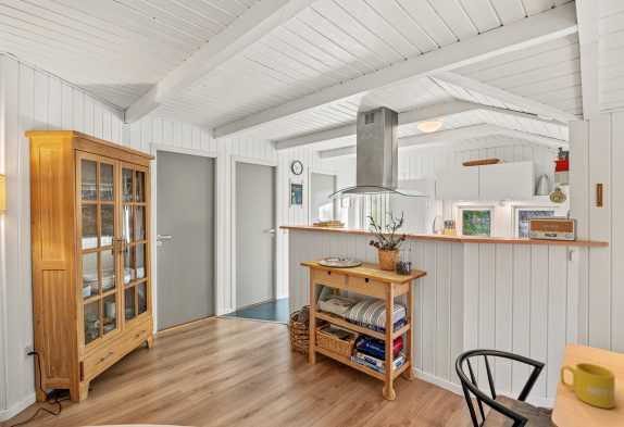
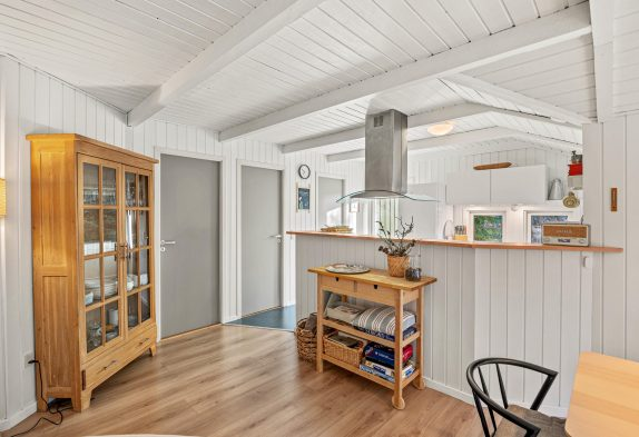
- mug (586, 381)
